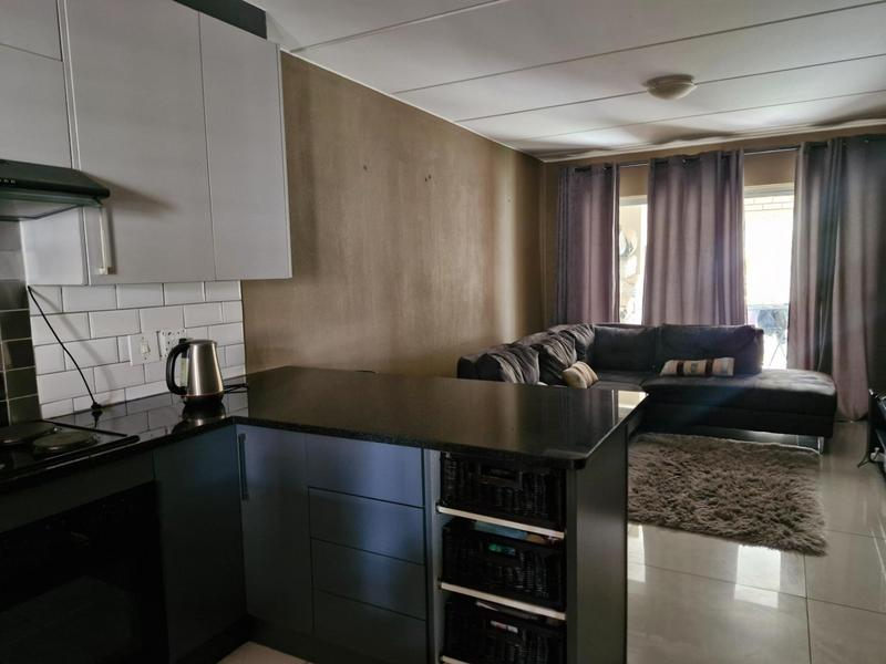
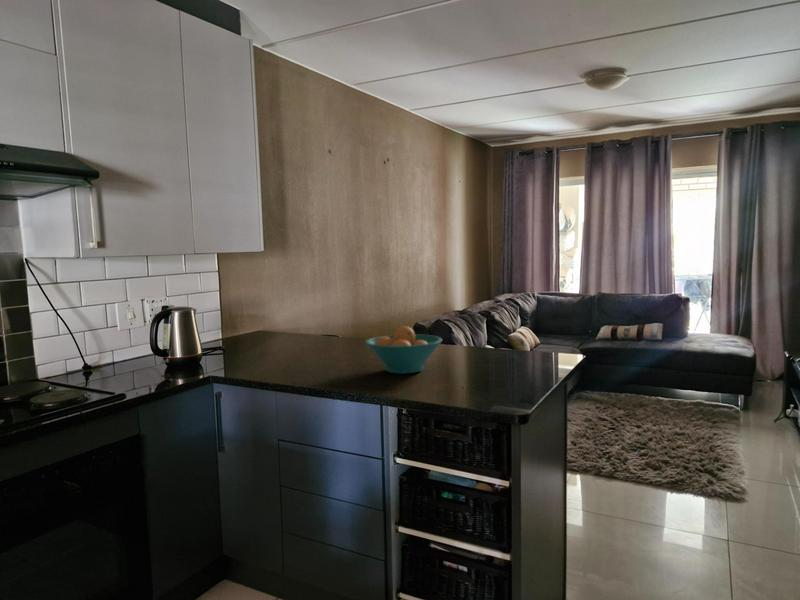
+ fruit bowl (403, 348)
